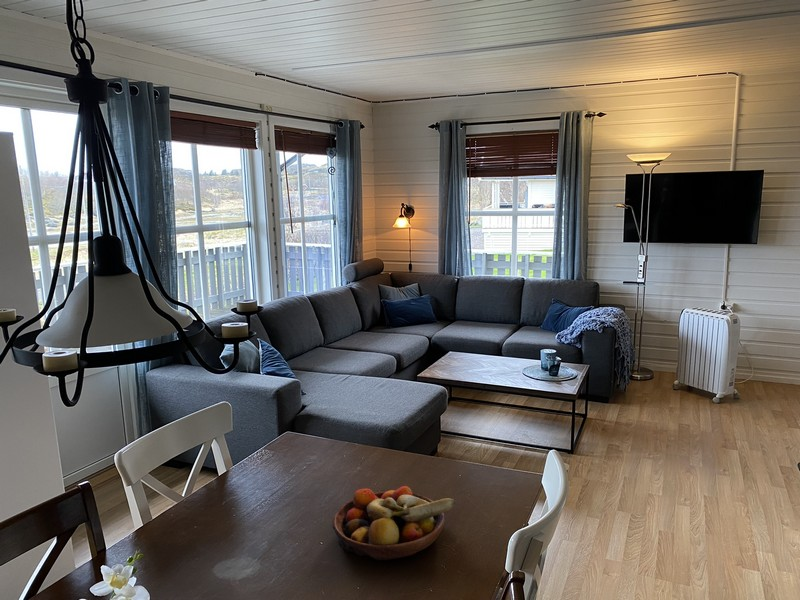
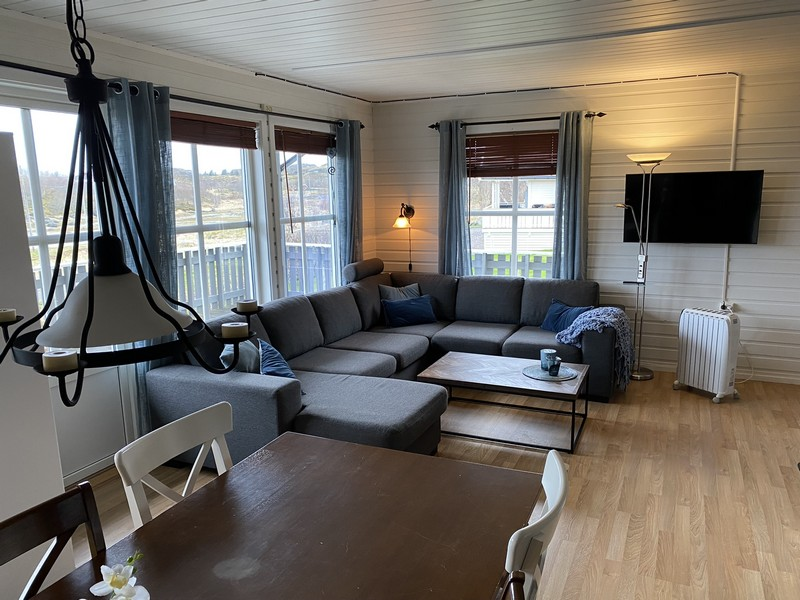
- fruit bowl (390, 512)
